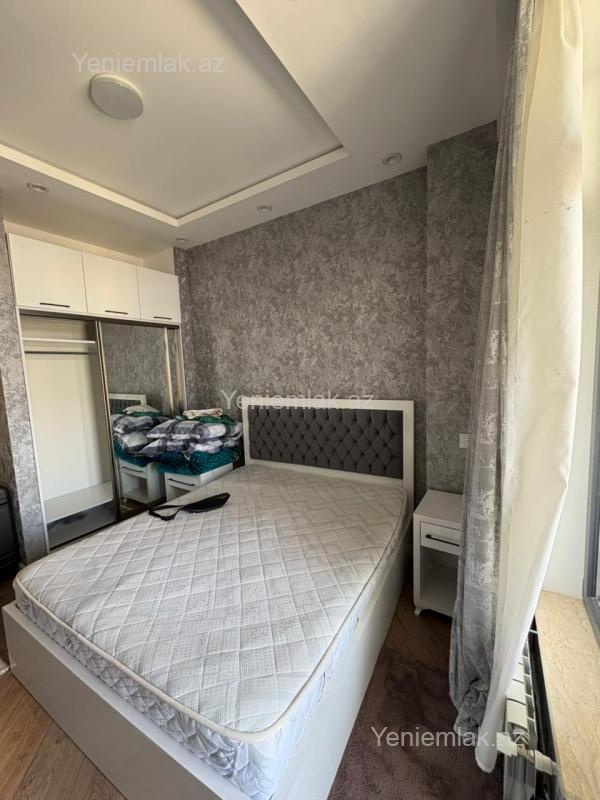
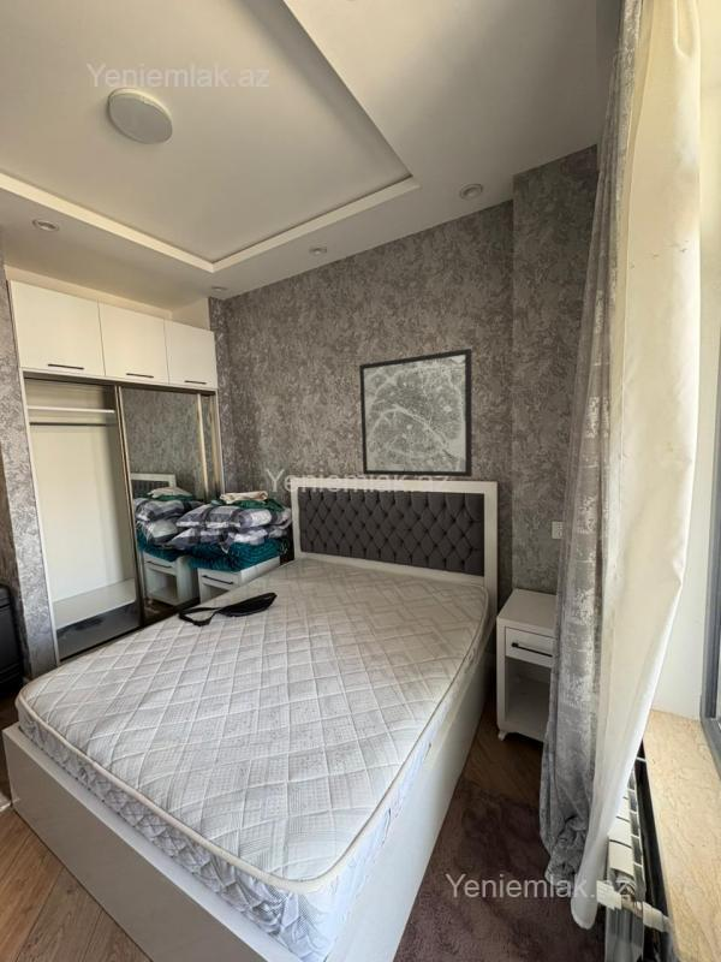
+ wall art (412, 417)
